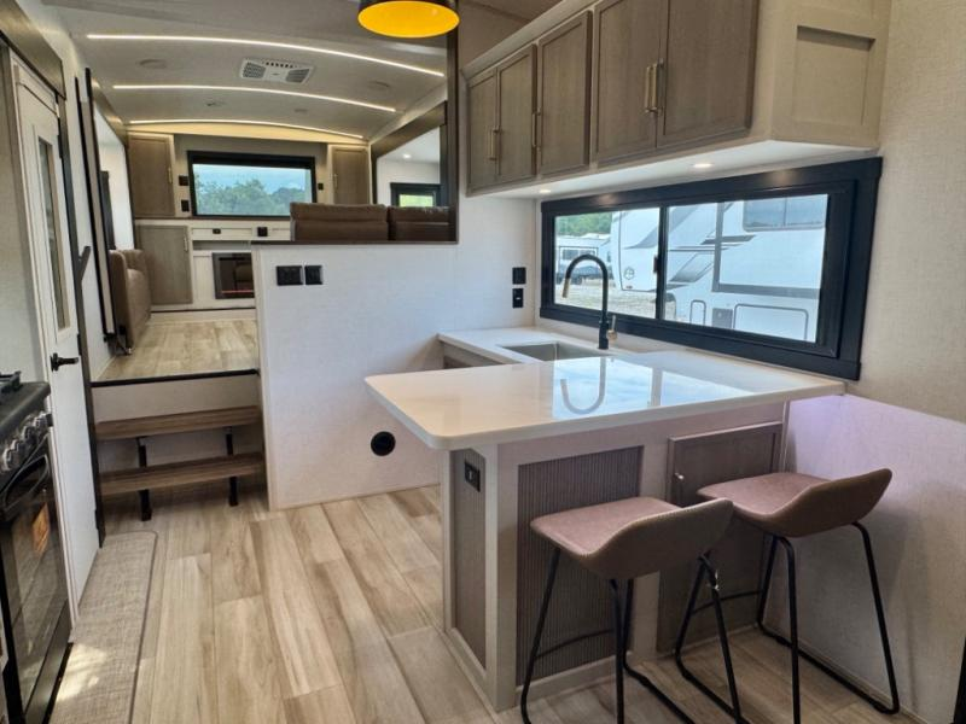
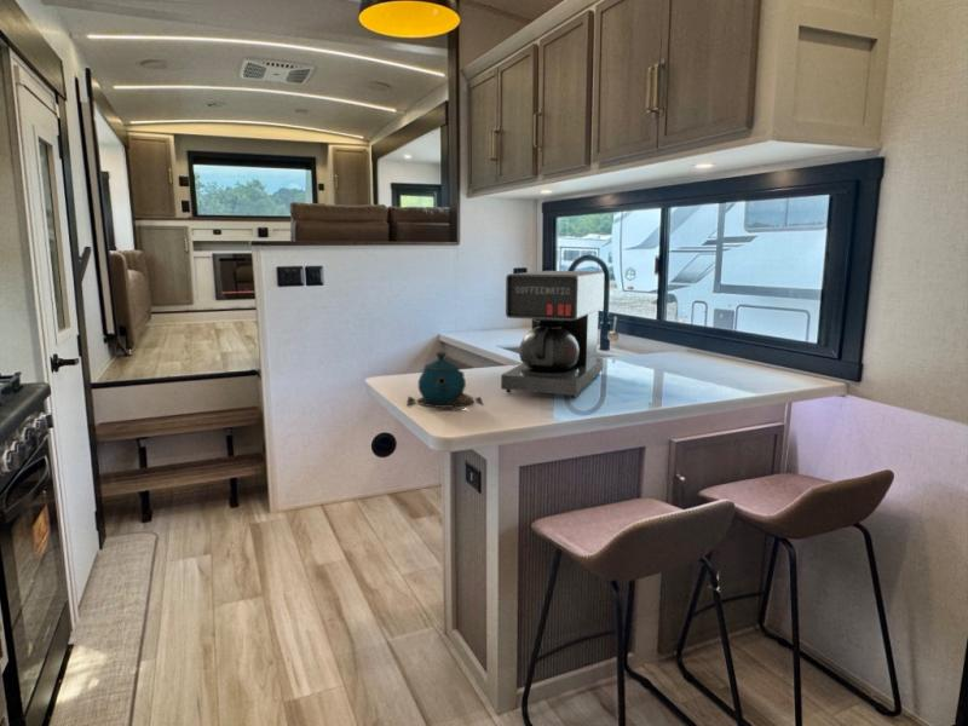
+ teapot (444, 376)
+ coffee maker (557, 328)
